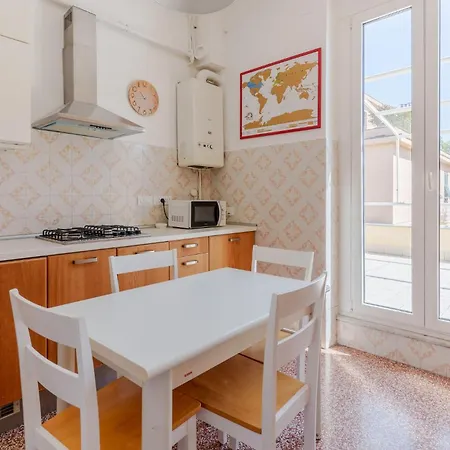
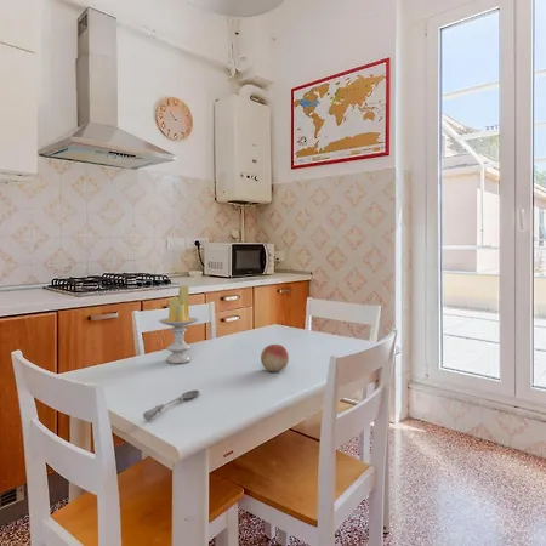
+ soupspoon (174, 400)
+ fruit (273, 357)
+ candle (178, 322)
